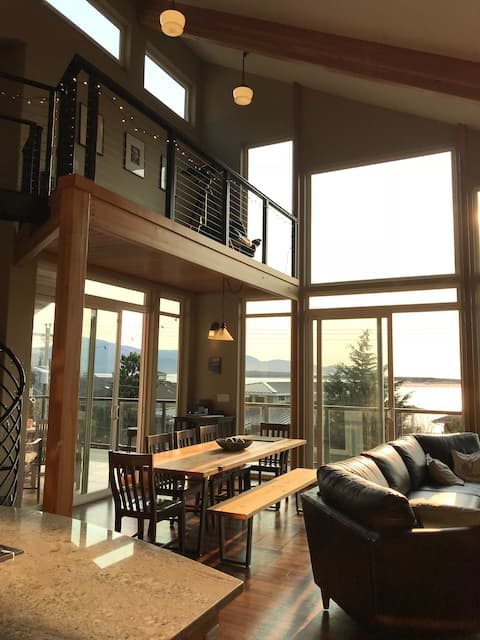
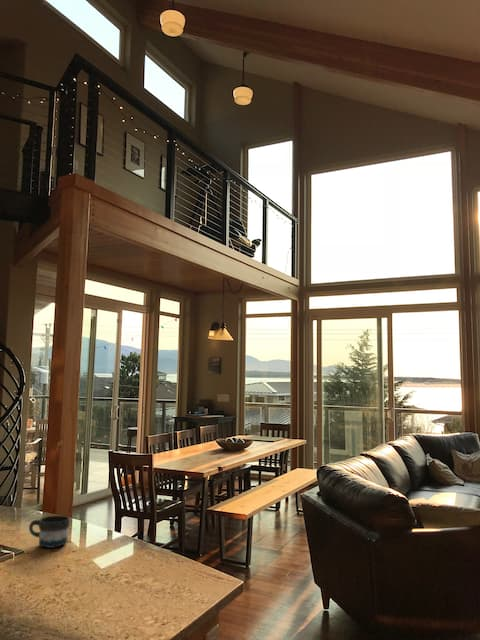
+ mug (50, 532)
